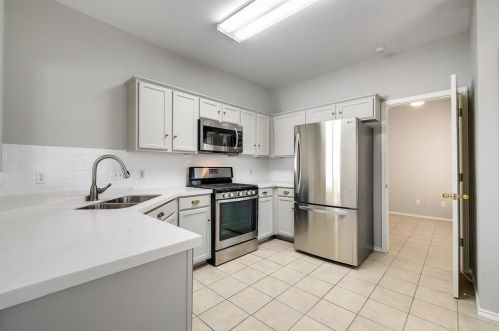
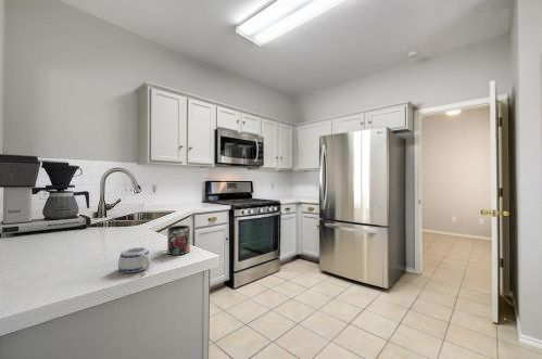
+ coffee maker (46, 191)
+ mug (176, 239)
+ mug (137, 259)
